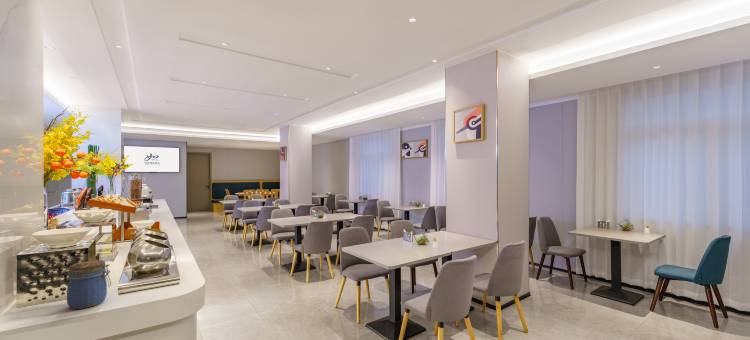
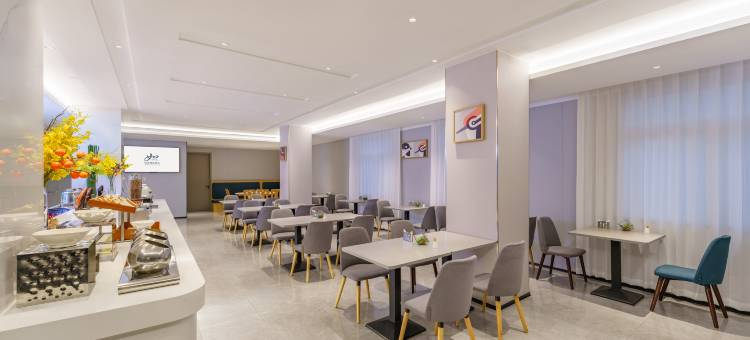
- jar (89, 282)
